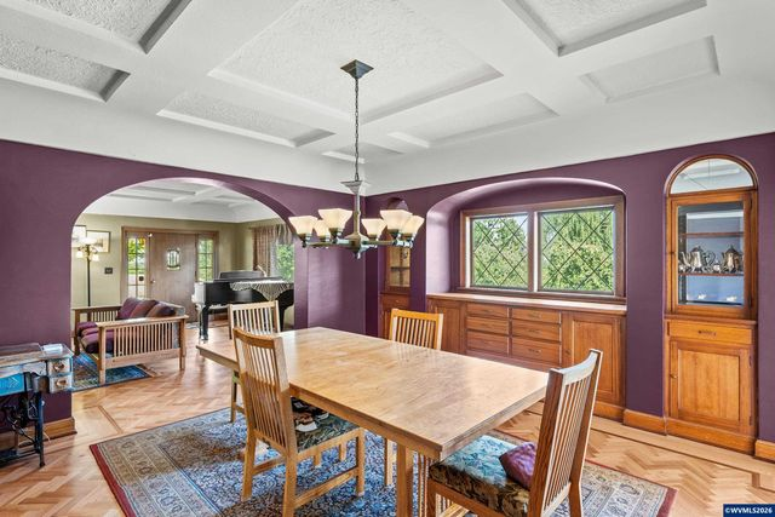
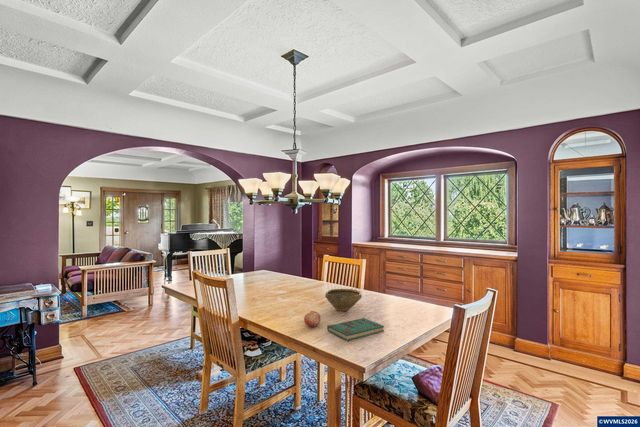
+ book (355, 328)
+ fruit (312, 319)
+ bowl (343, 301)
